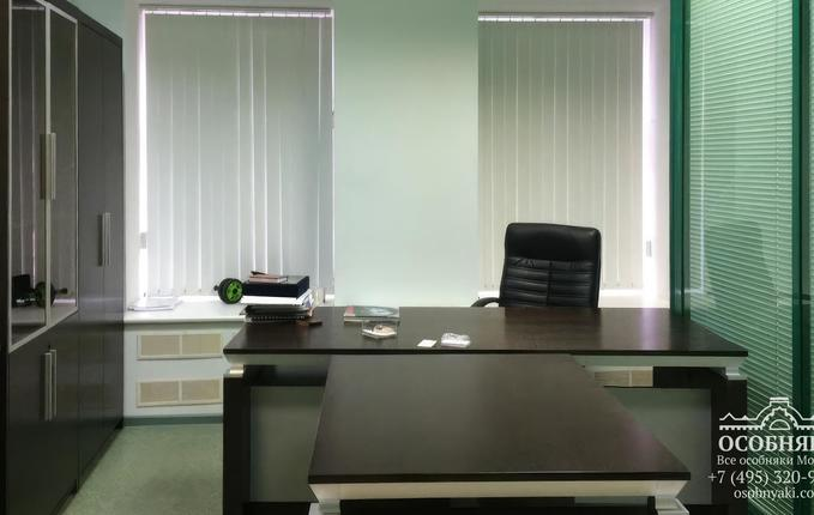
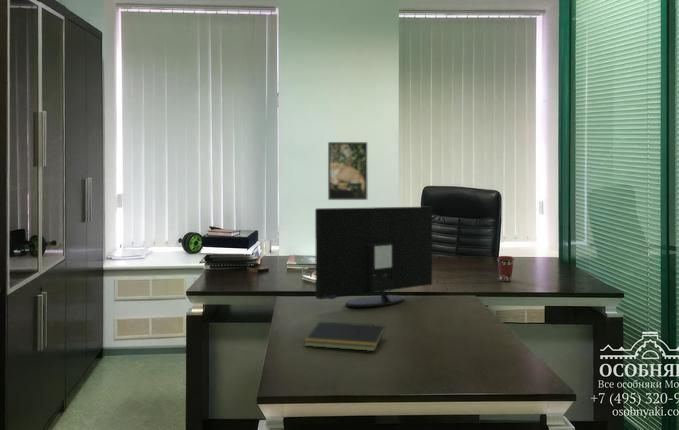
+ notepad (345, 335)
+ monitor (375, 254)
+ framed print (347, 171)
+ coffee cup (505, 268)
